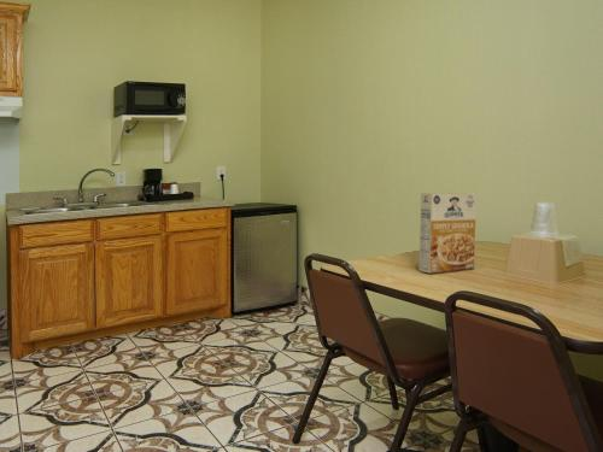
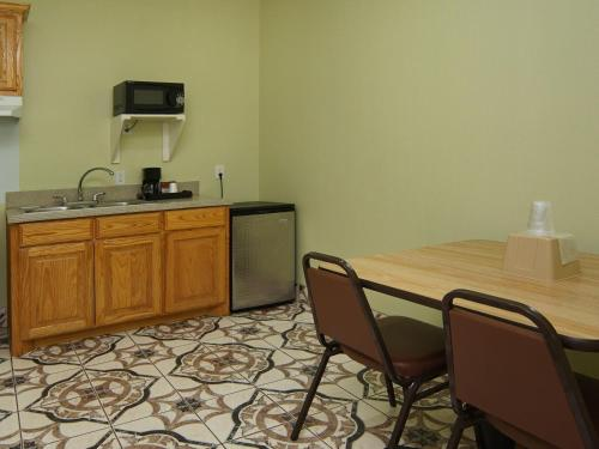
- cereal box (447, 231)
